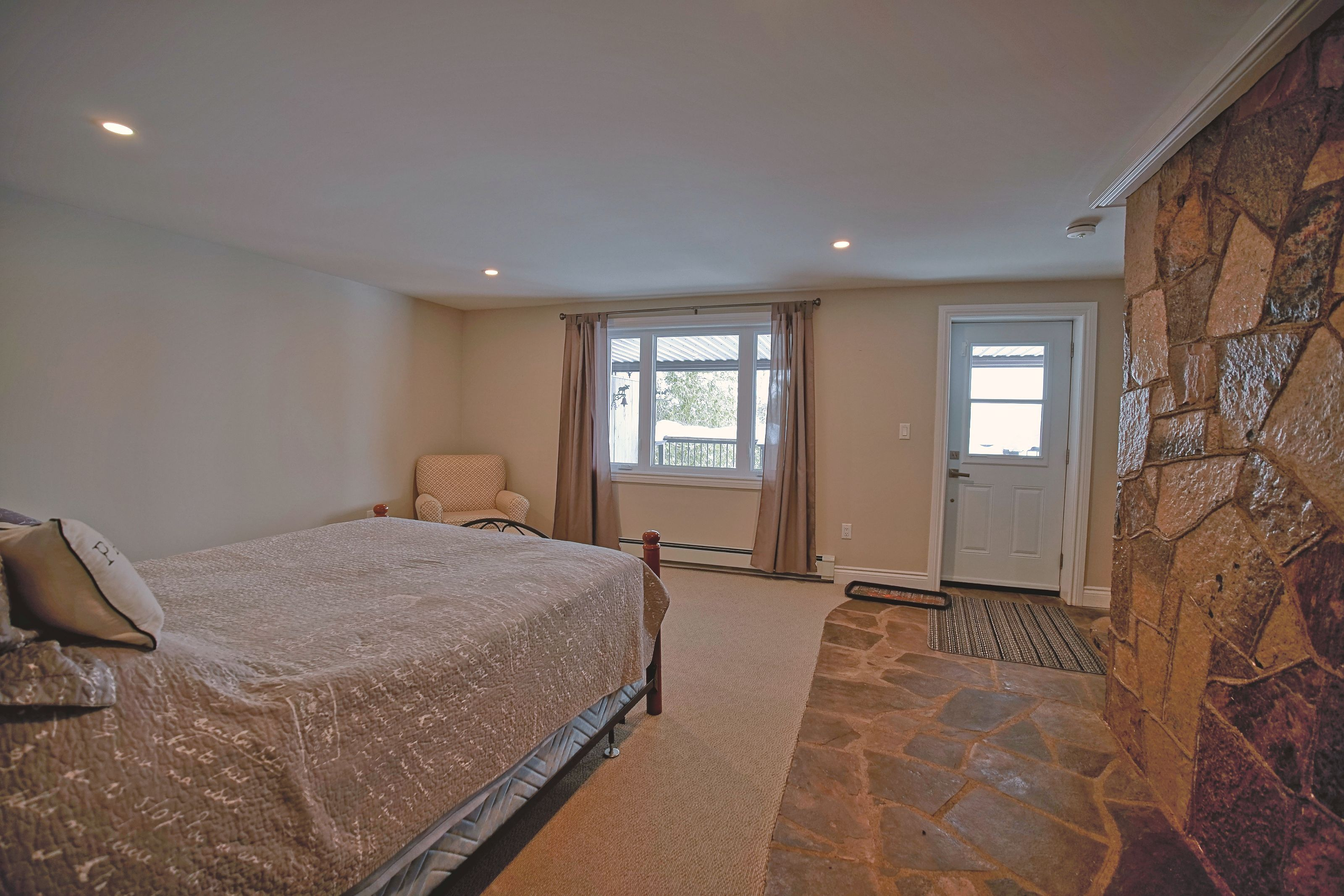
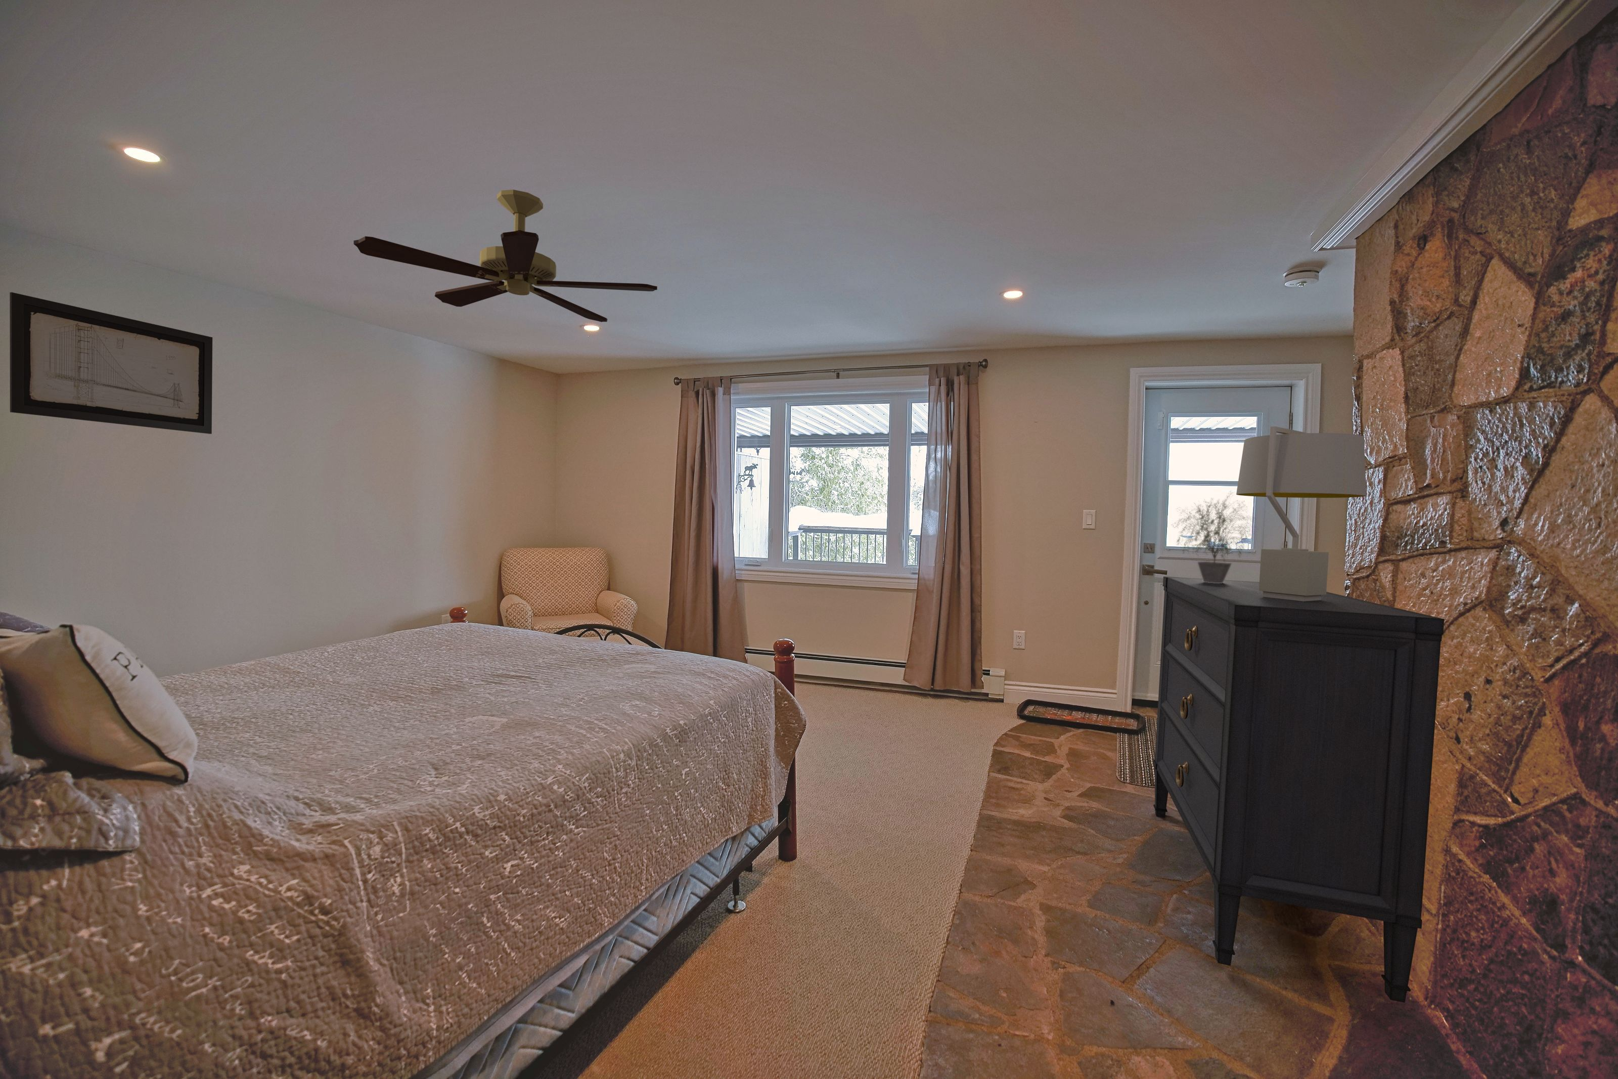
+ ceiling fan (516, 241)
+ potted plant (1211, 536)
+ dresser (1258, 741)
+ wall art (122, 371)
+ table lamp (1288, 518)
